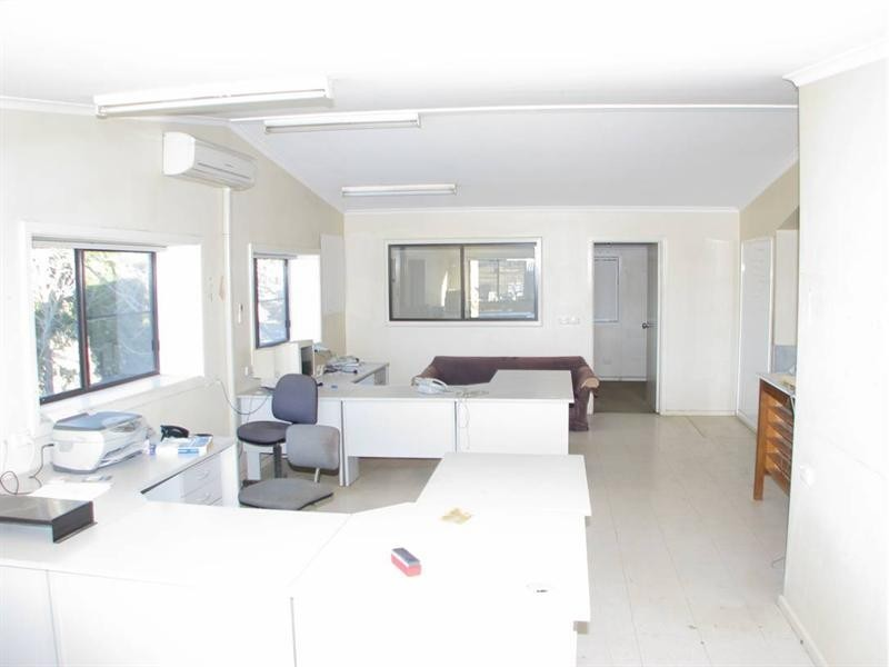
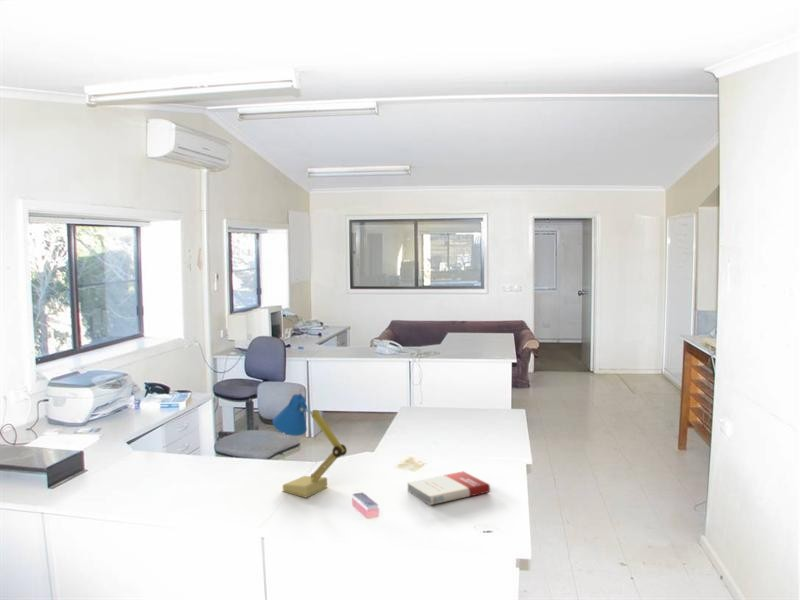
+ desk lamp (303, 433)
+ book (448, 487)
